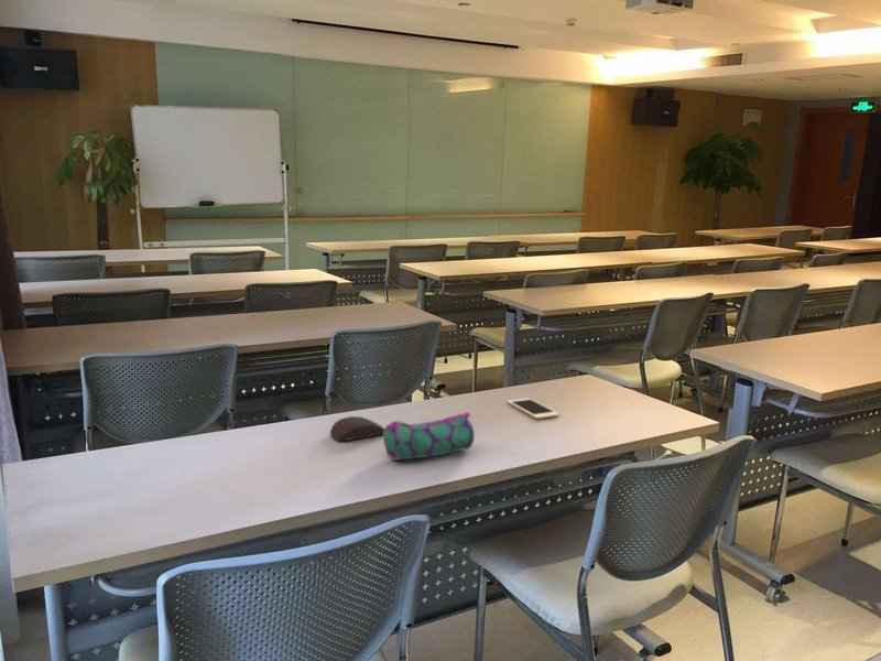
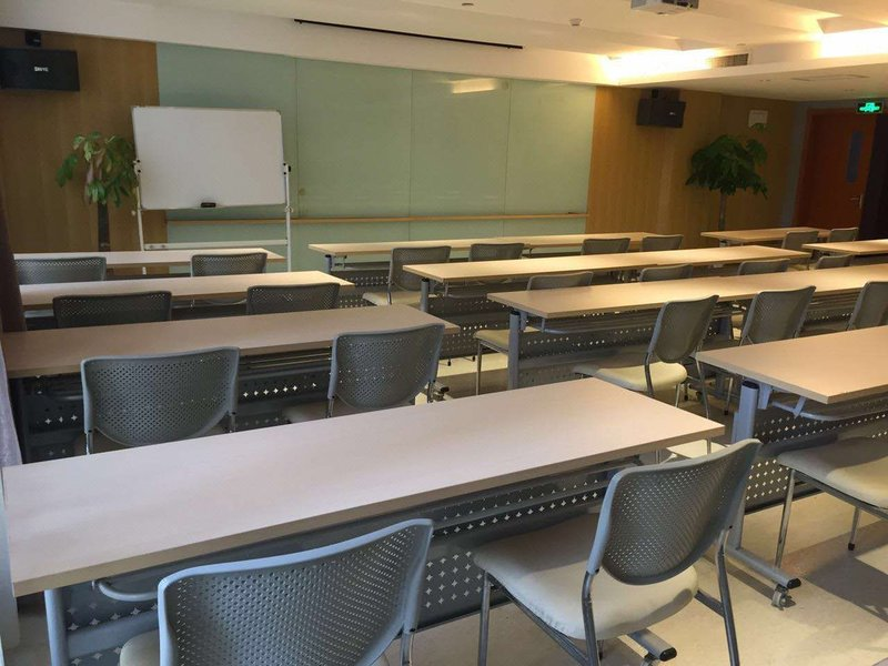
- pencil case (429, 435)
- cell phone (532, 408)
- computer mouse (358, 426)
